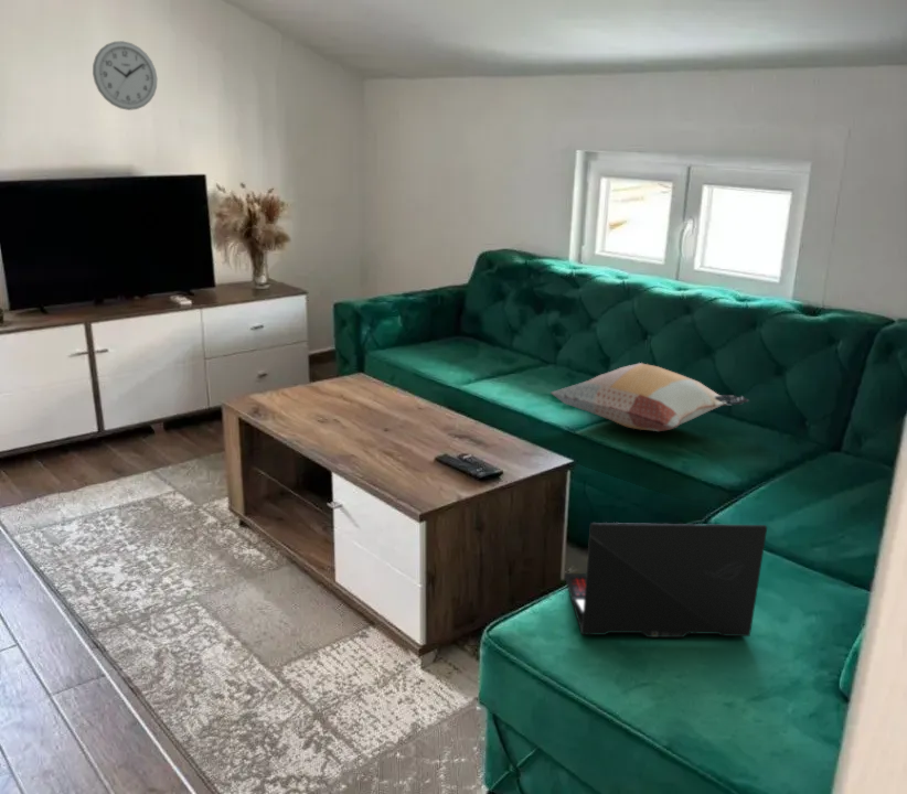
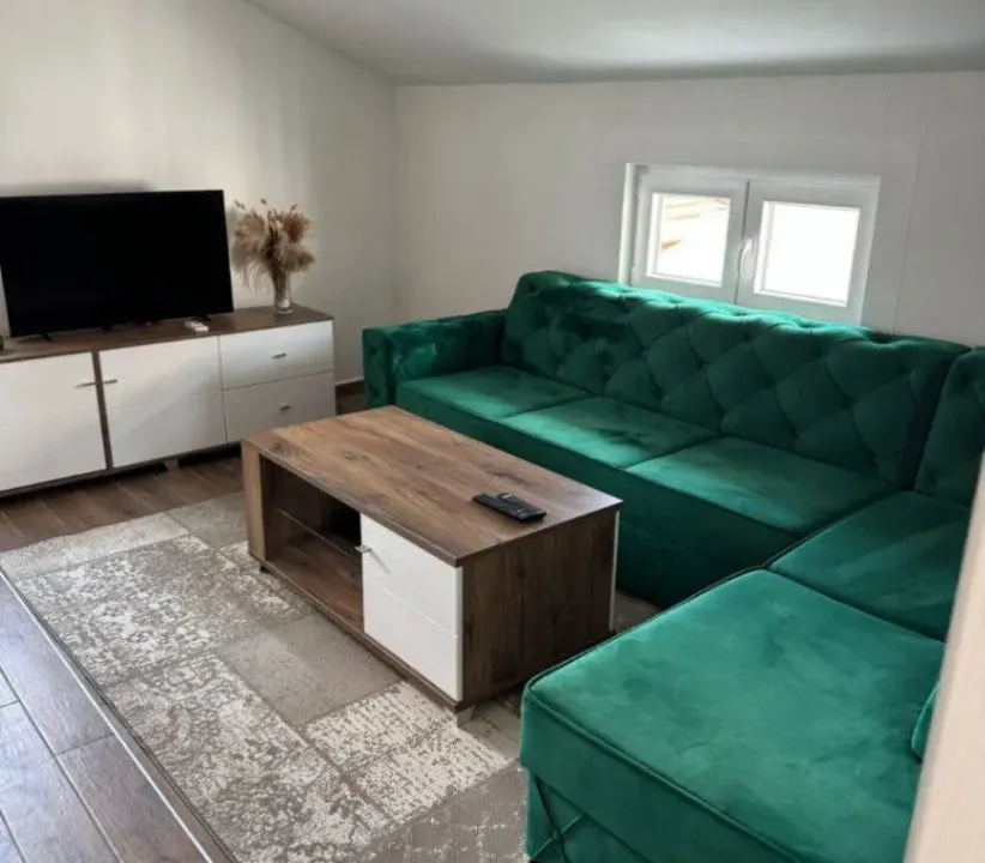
- wall clock (126, 75)
- laptop (655, 555)
- decorative pillow (649, 396)
